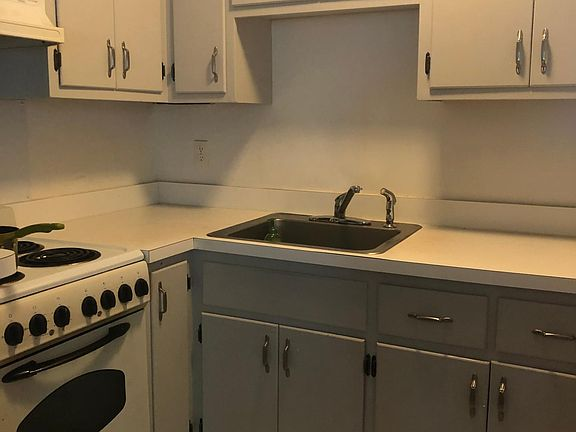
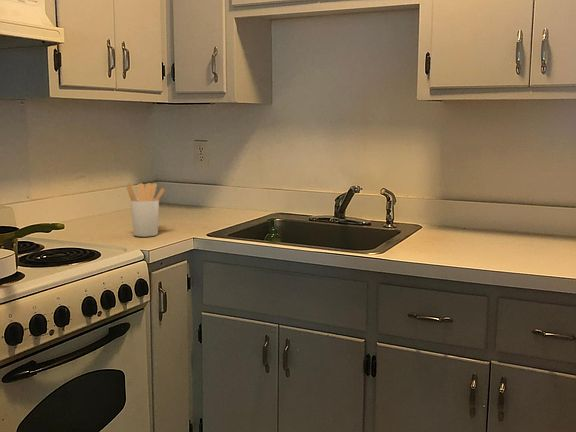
+ utensil holder (145, 208)
